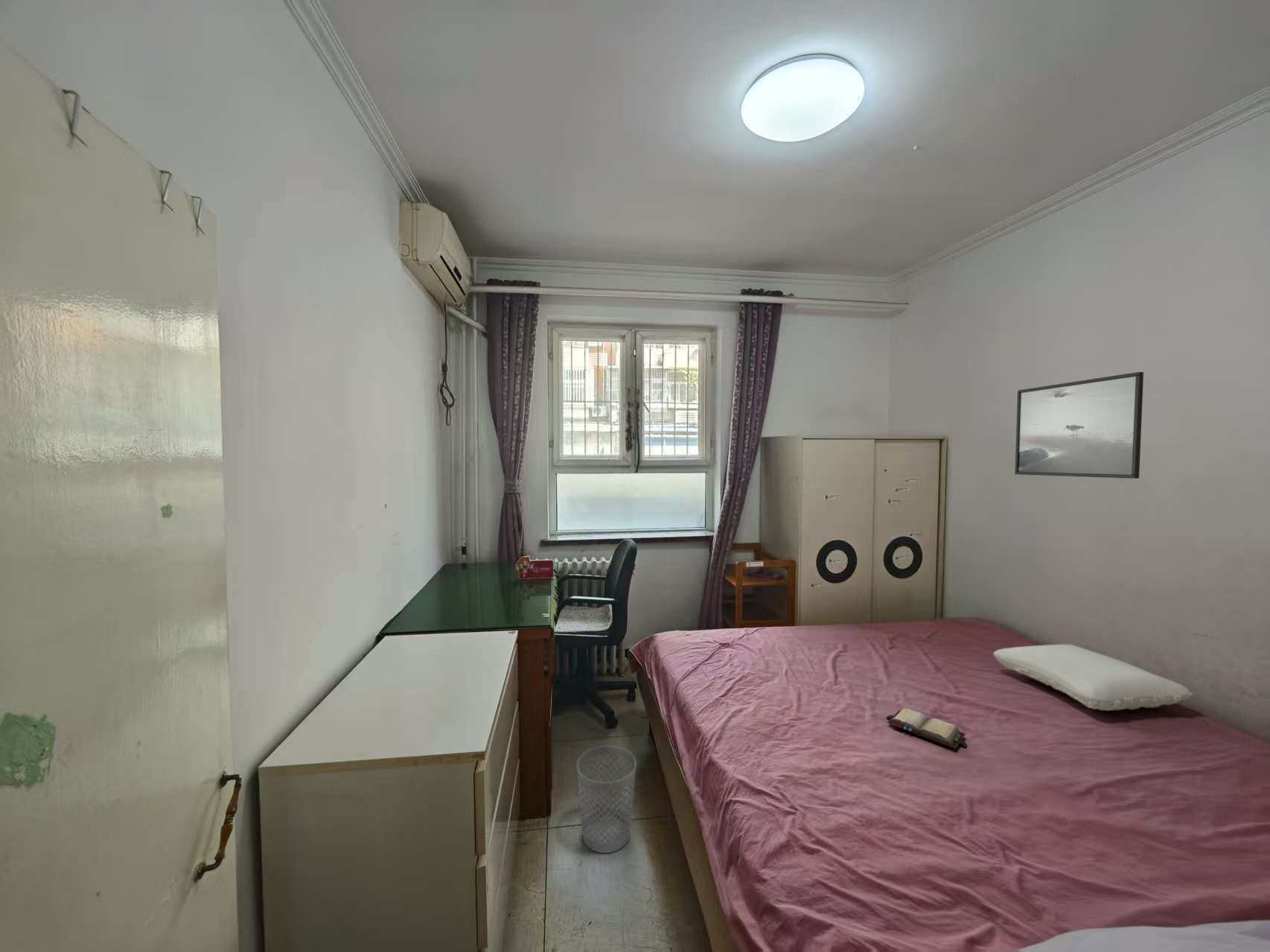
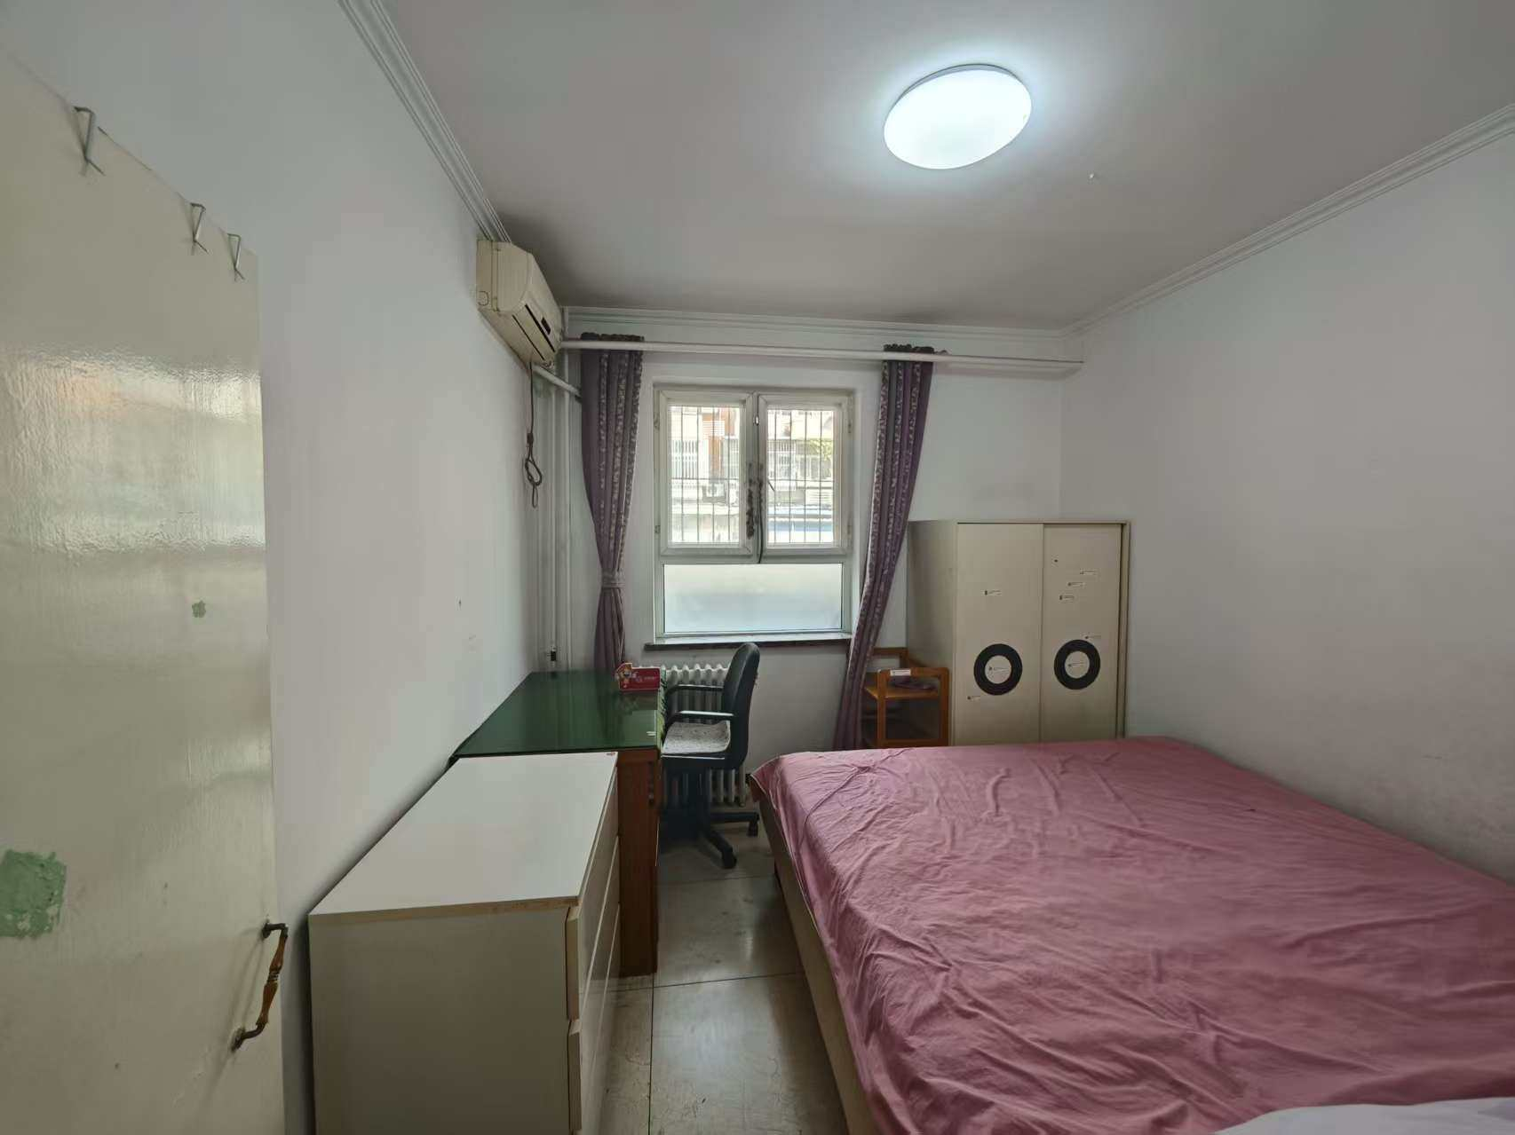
- wastebasket (606, 798)
- hardback book (924, 726)
- pillow (1082, 674)
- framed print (1071, 429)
